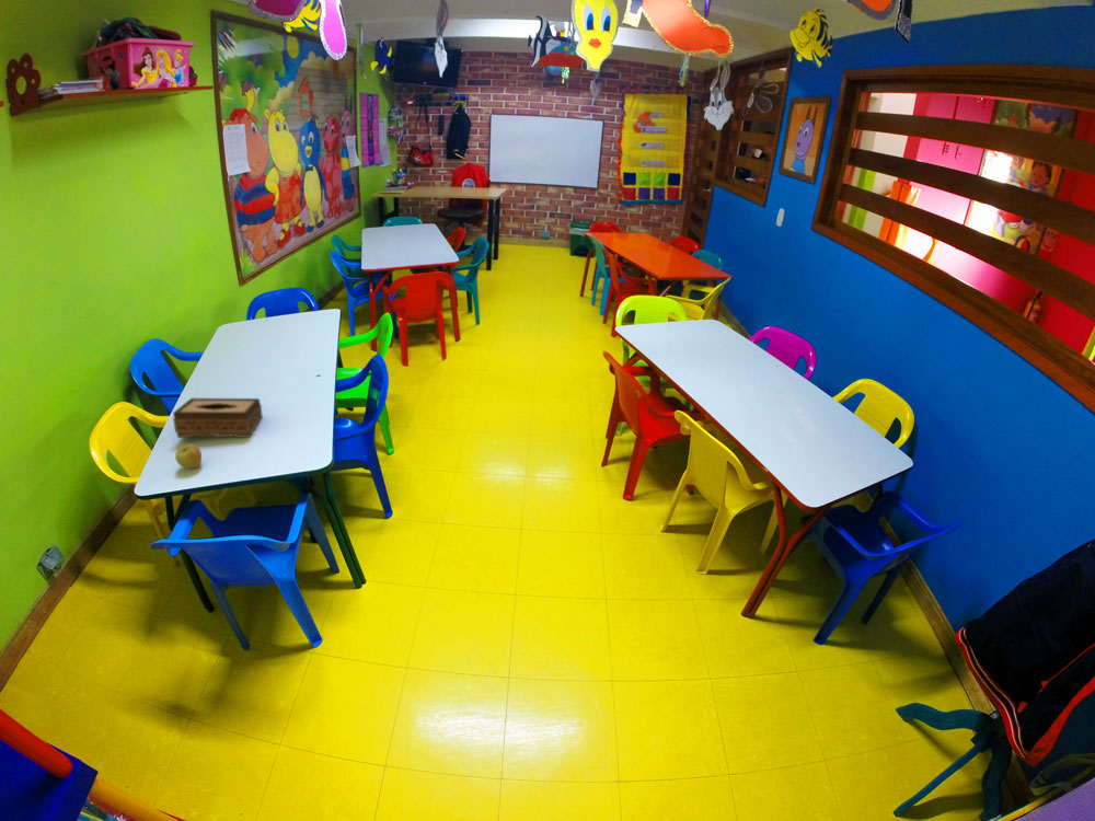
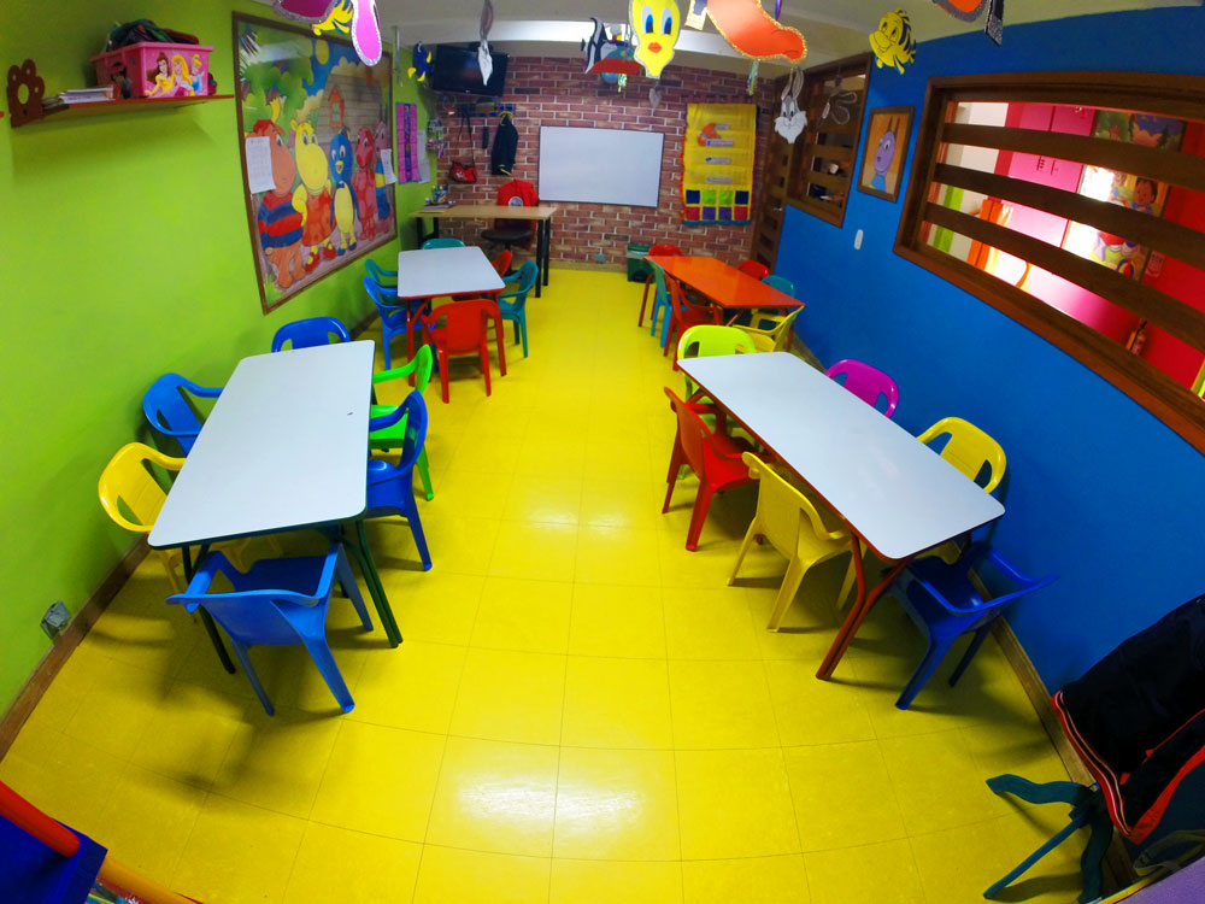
- tissue box (219, 417)
- apple (188, 456)
